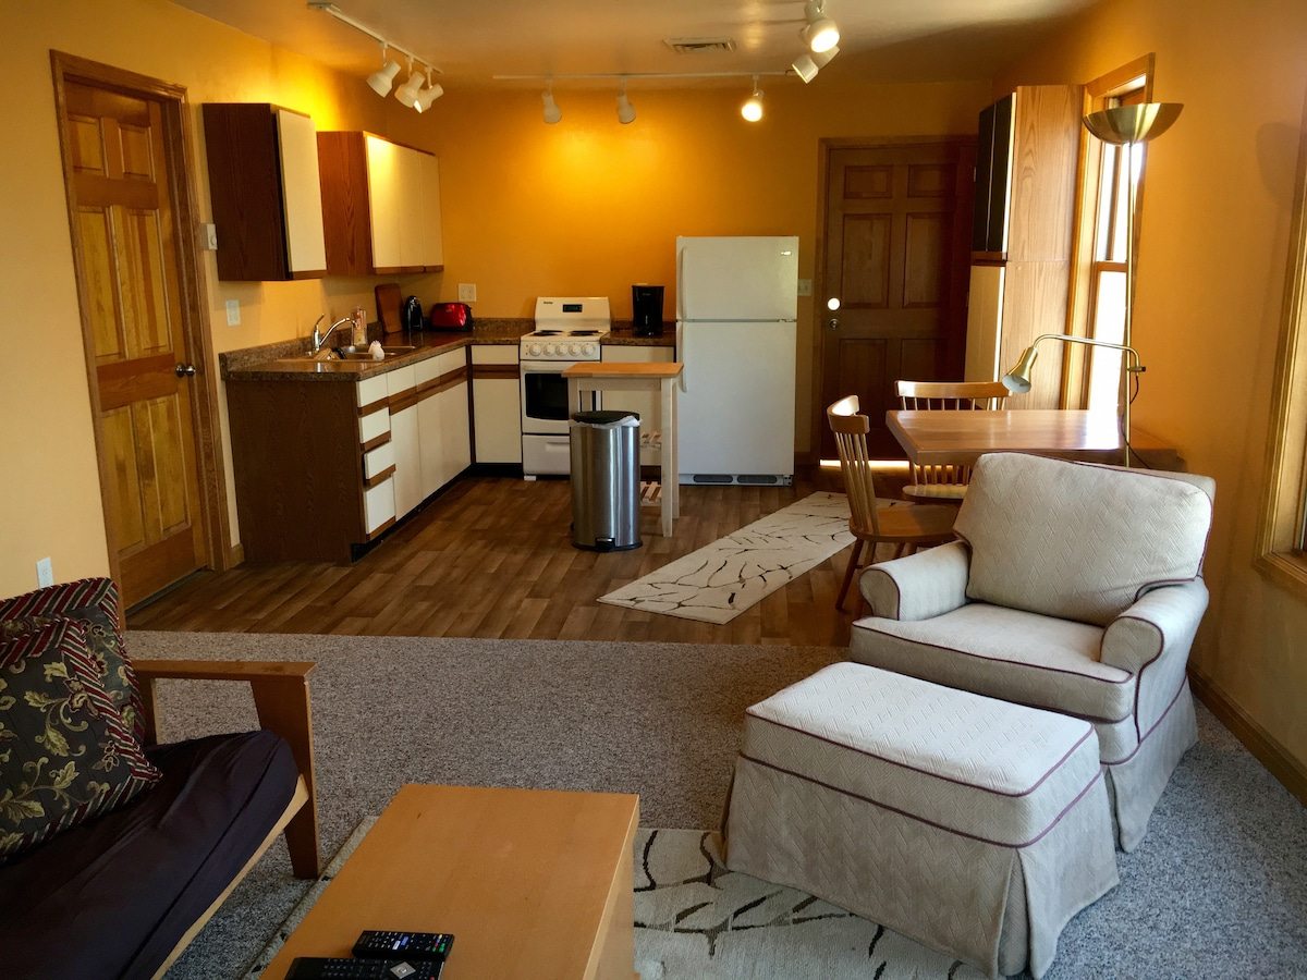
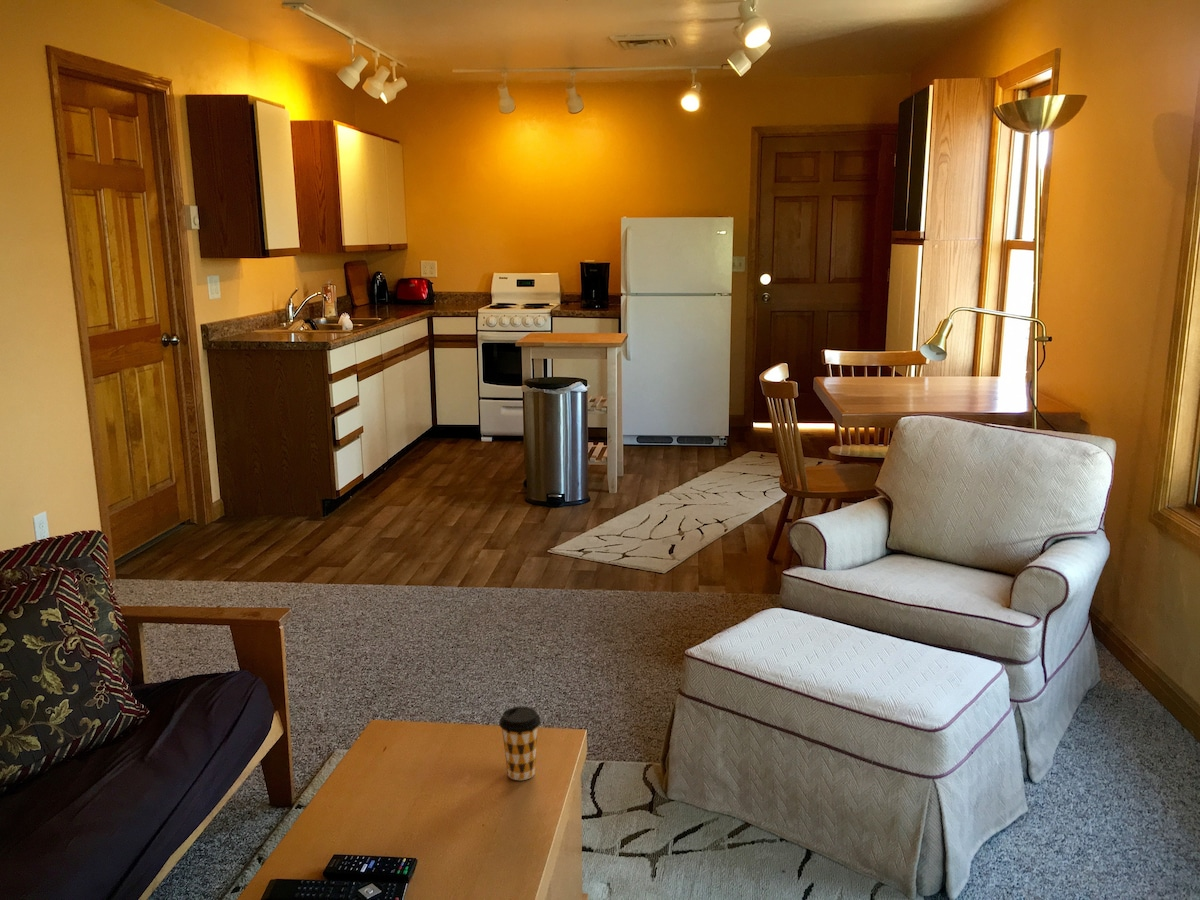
+ coffee cup (520, 743)
